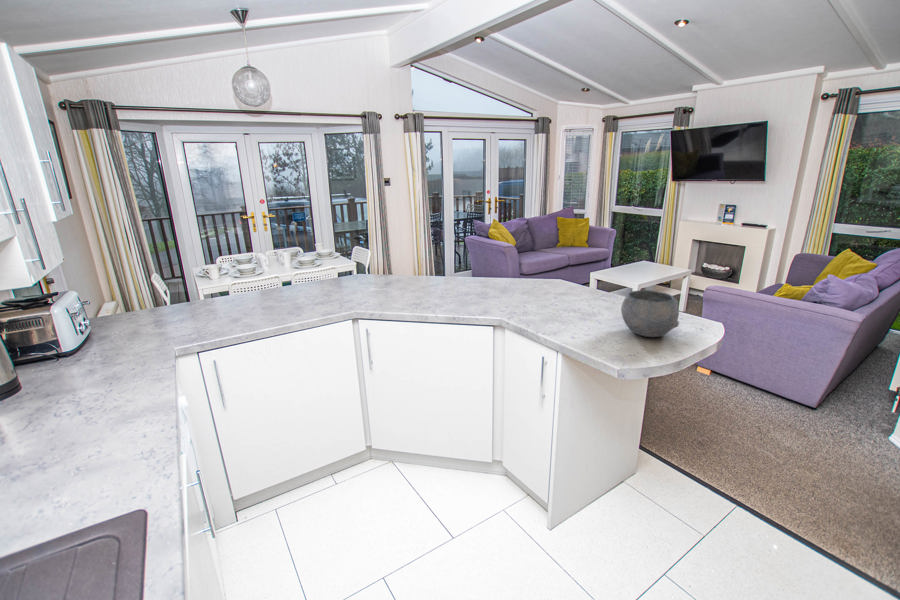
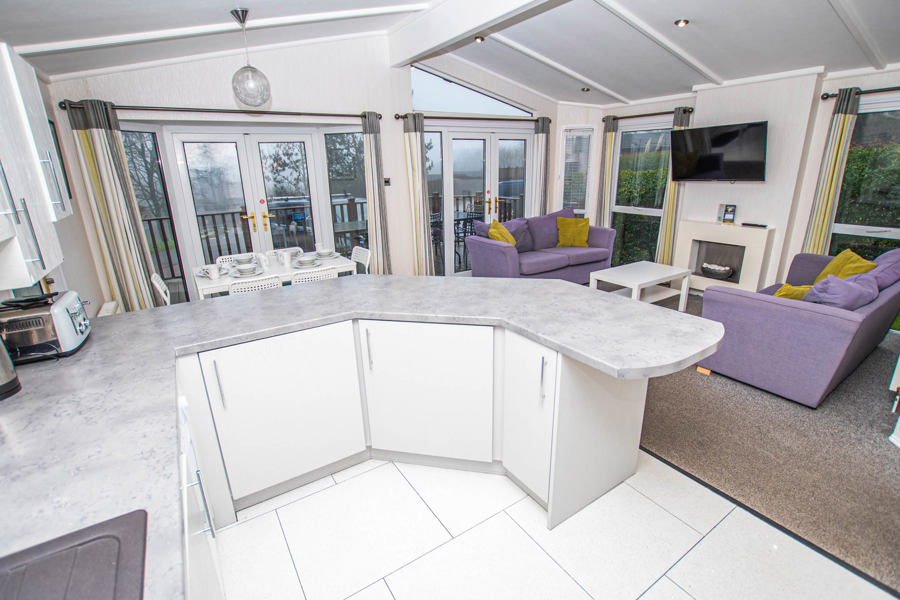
- bowl (649, 314)
